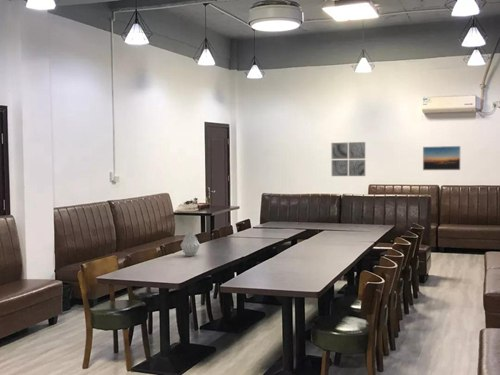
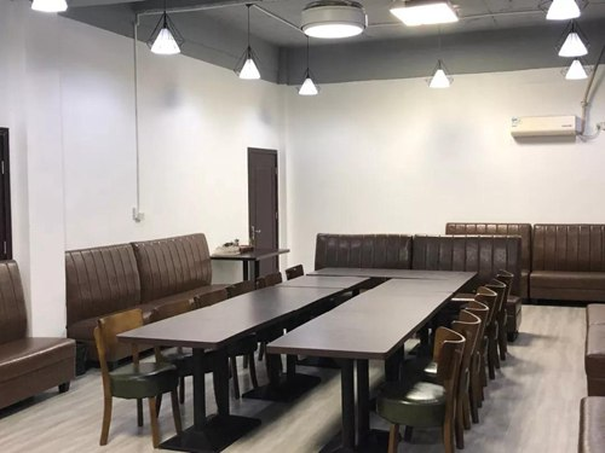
- vase (190, 244)
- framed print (441, 158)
- wall art (347, 158)
